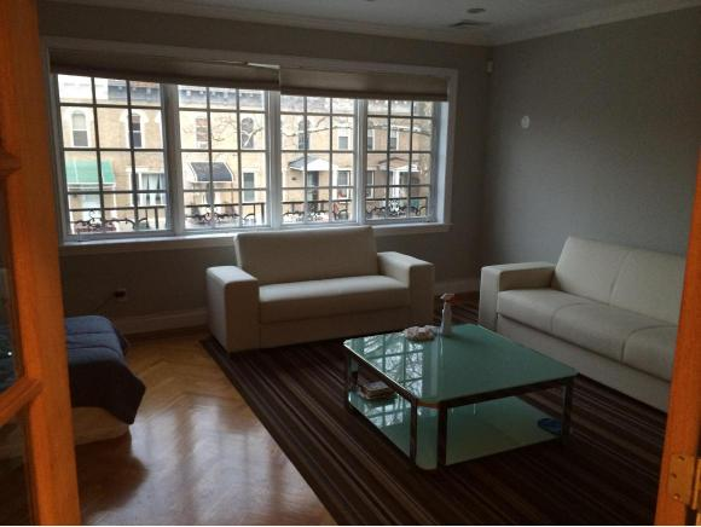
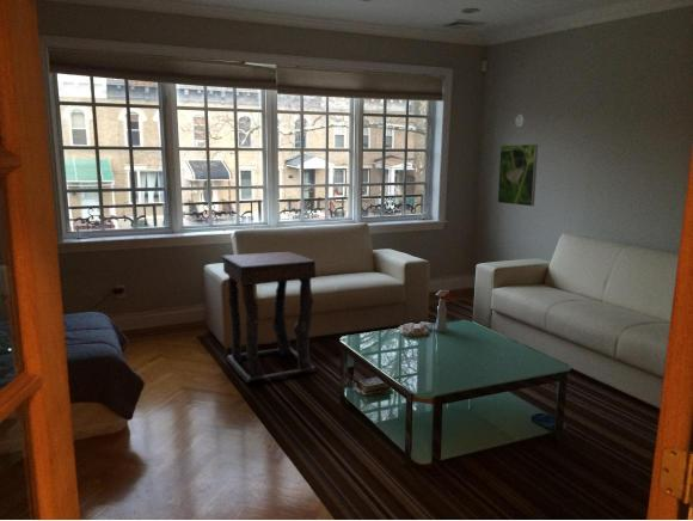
+ side table (274, 312)
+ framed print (516, 174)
